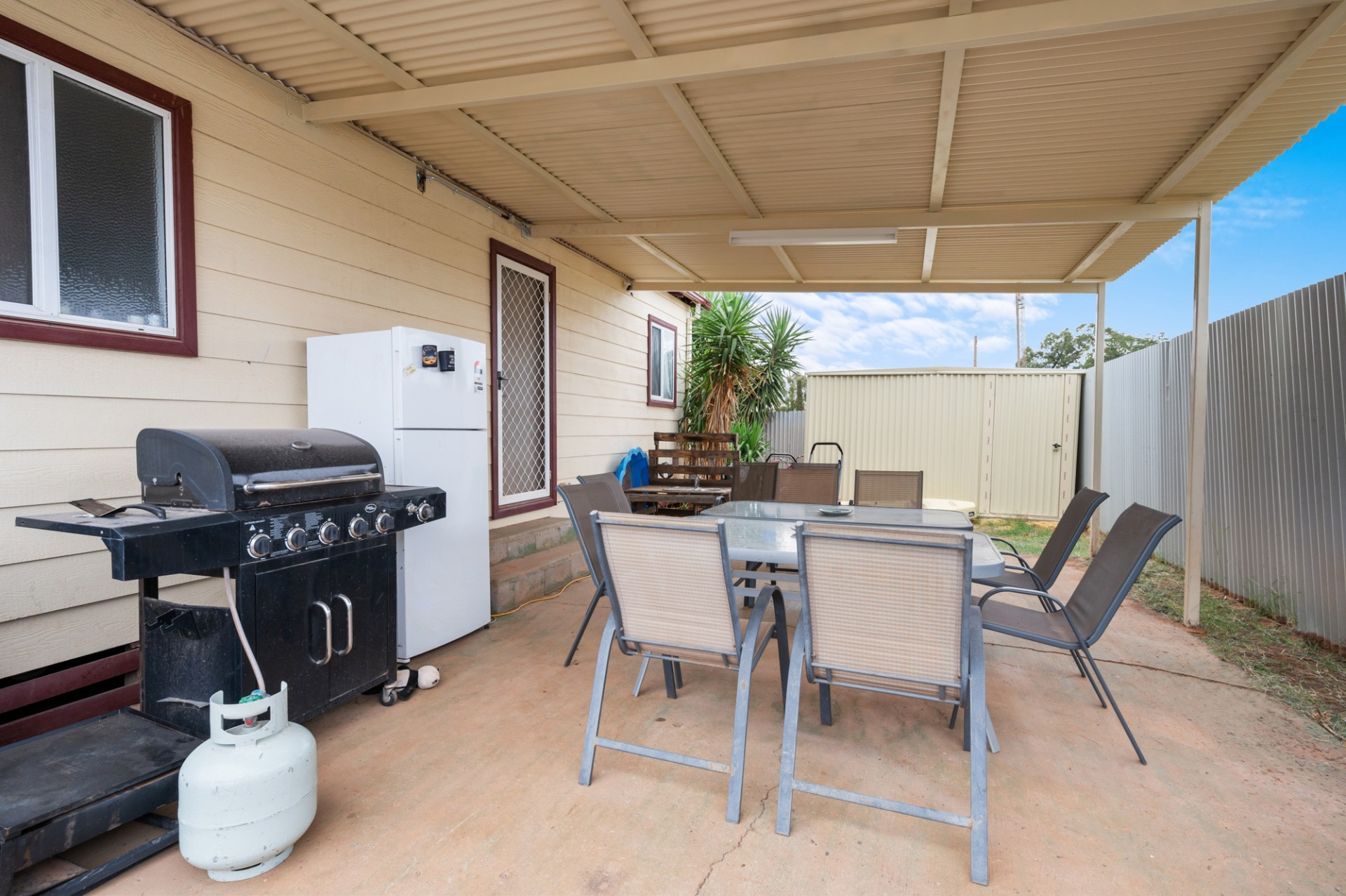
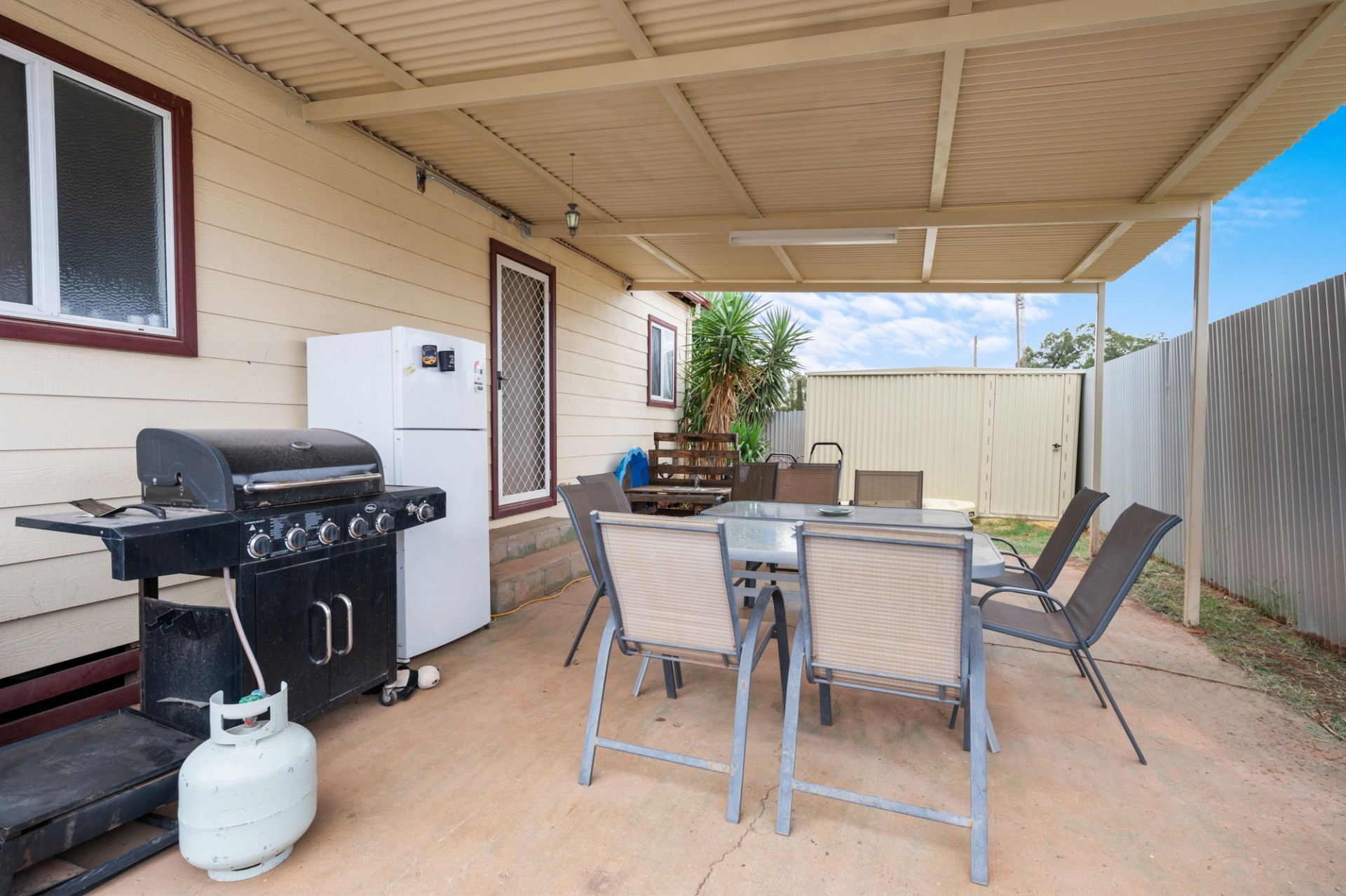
+ hanging lantern (572, 196)
